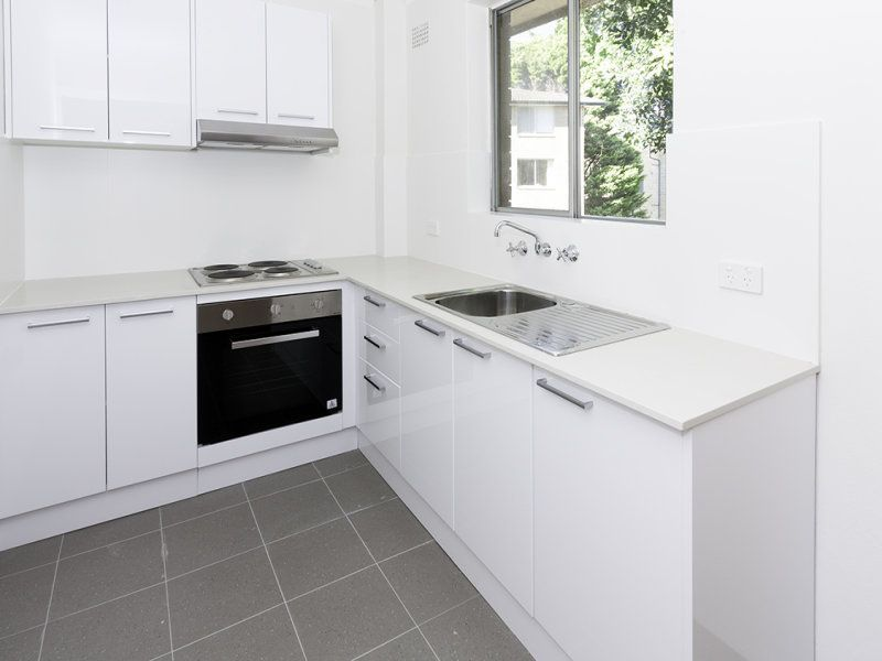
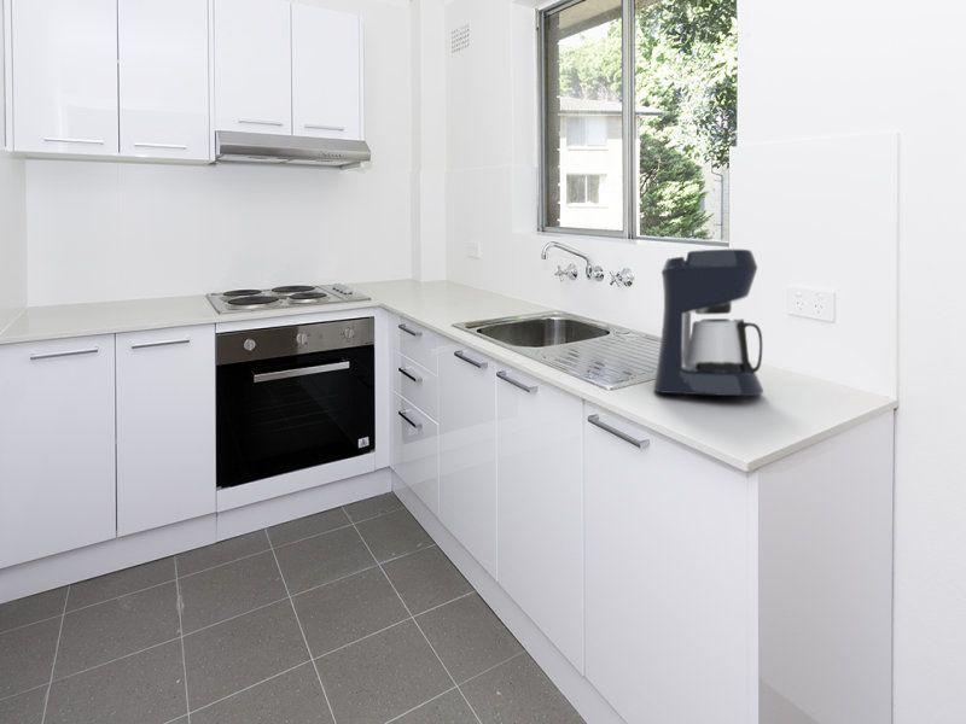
+ coffee maker (705, 322)
